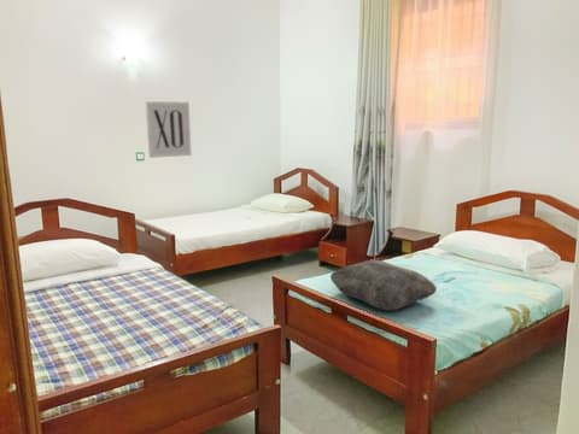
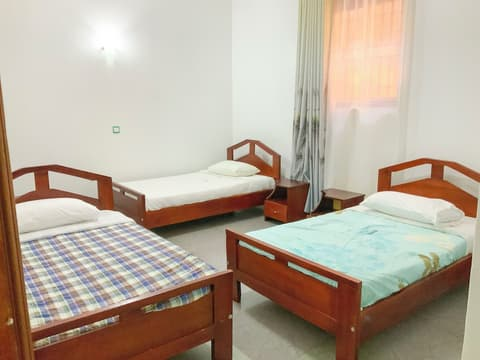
- wall art (169, 129)
- cushion (380, 282)
